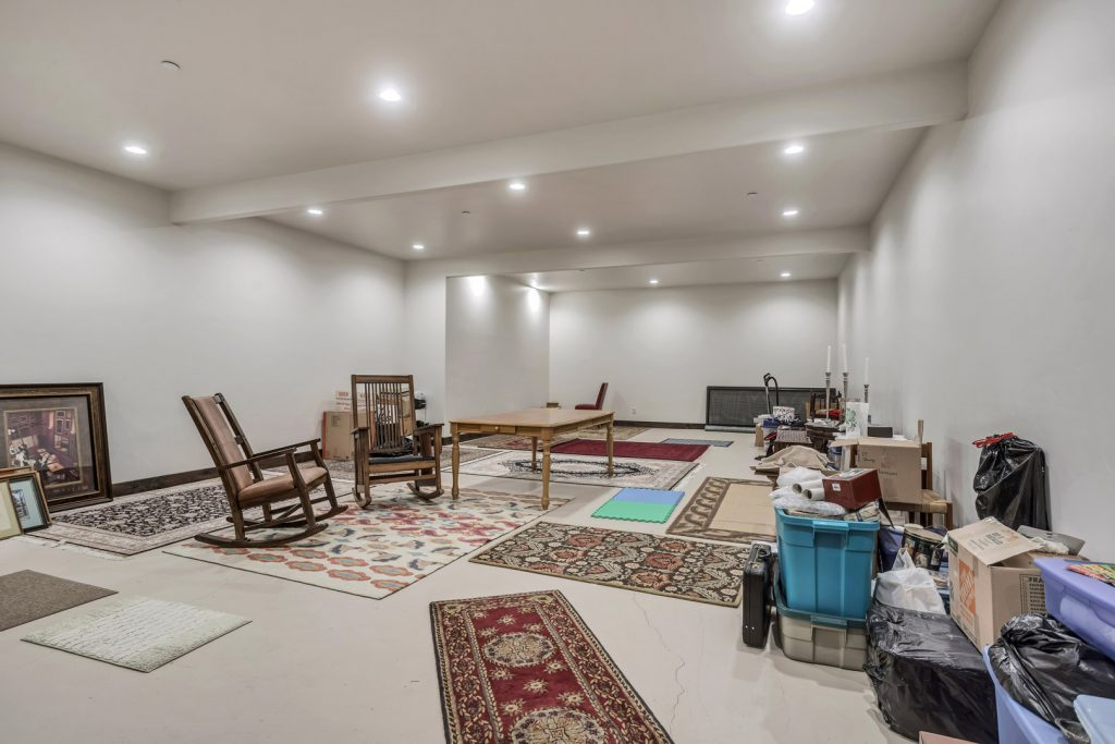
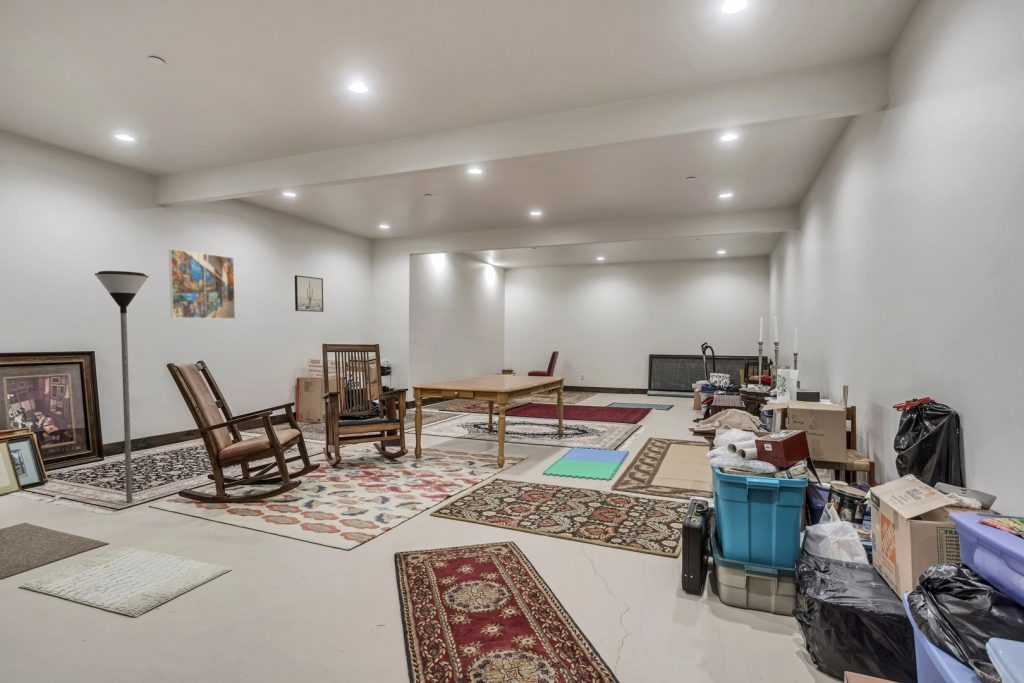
+ floor lamp (125, 387)
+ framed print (204, 286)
+ wall art (309, 294)
